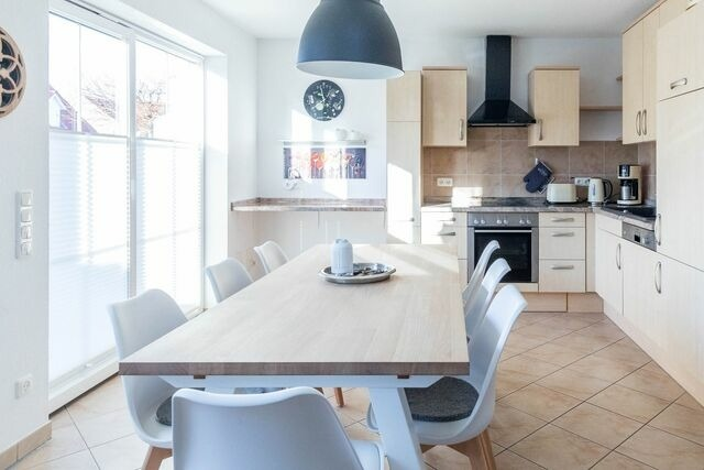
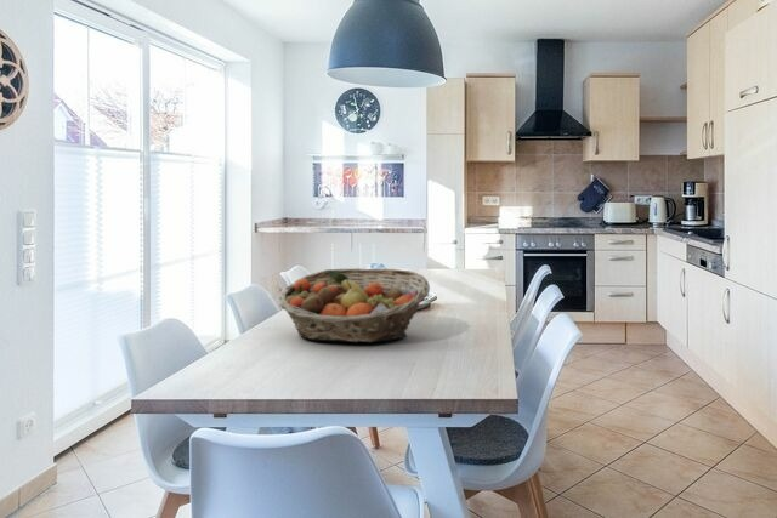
+ fruit basket (353, 302)
